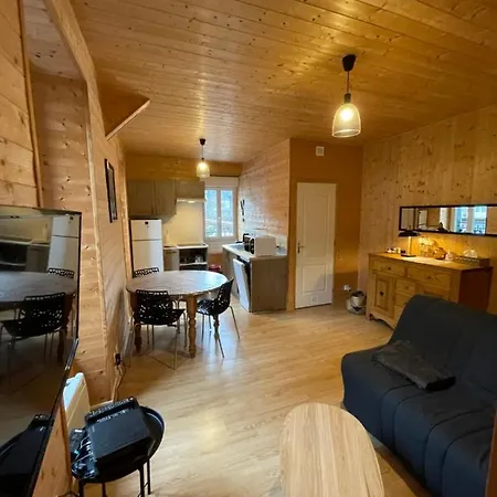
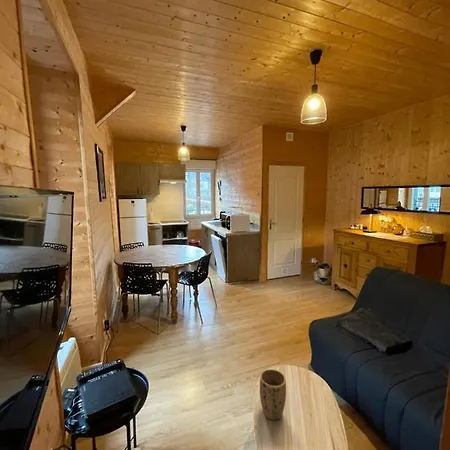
+ plant pot (272, 394)
